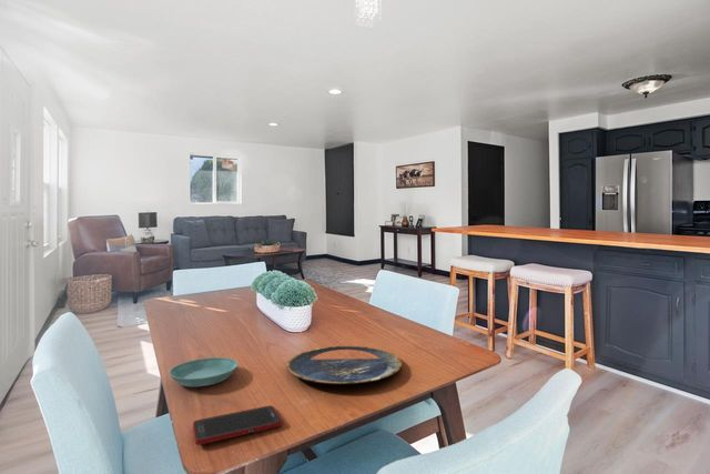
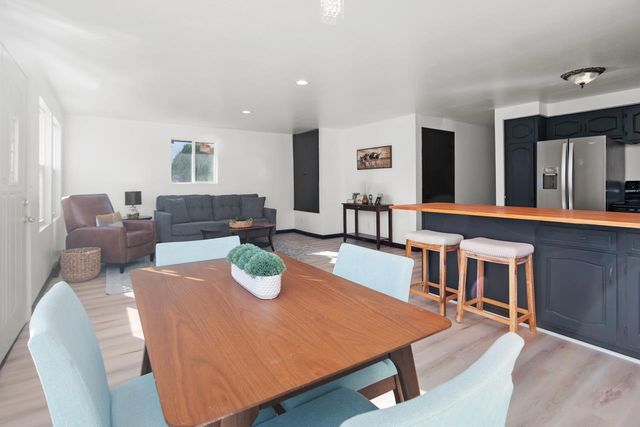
- plate (344, 364)
- cell phone (237, 423)
- saucer (204, 372)
